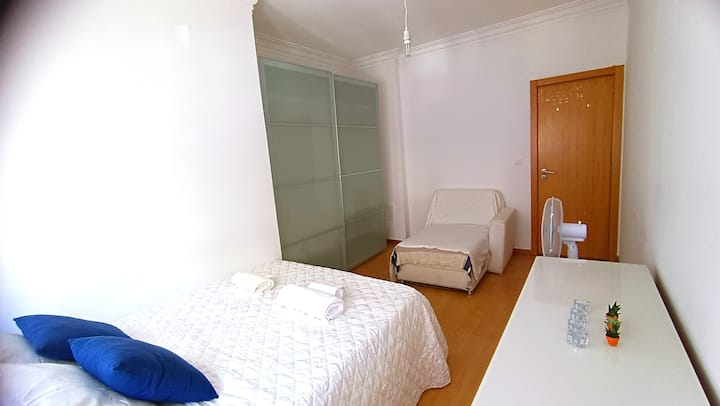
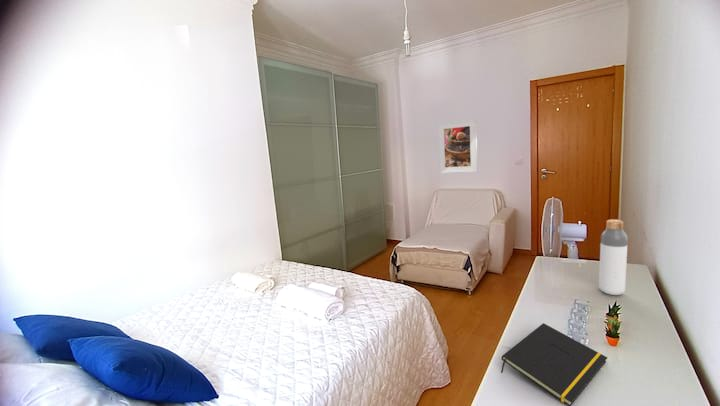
+ notepad (554, 358)
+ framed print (457, 147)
+ bottle (613, 257)
